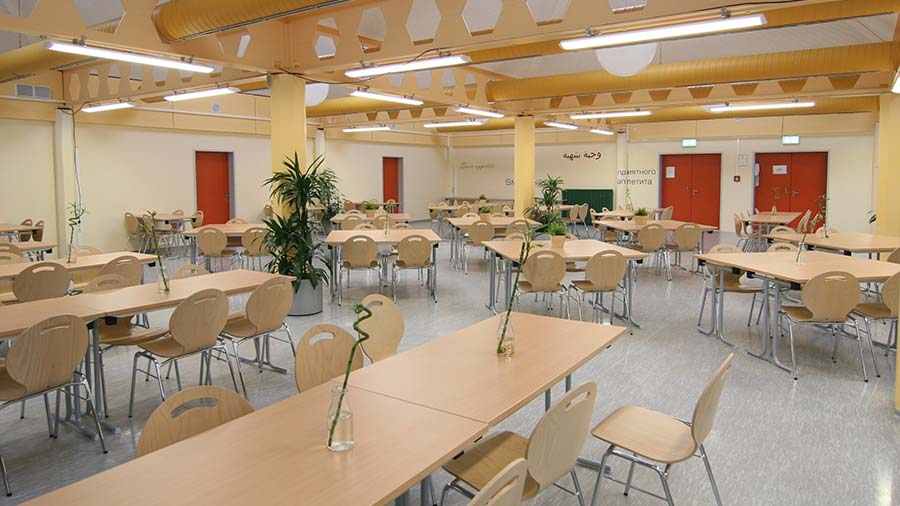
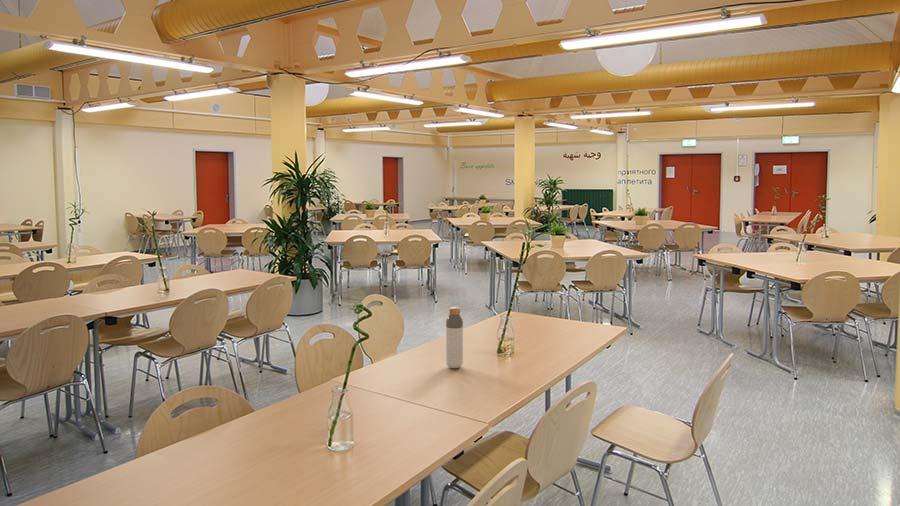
+ bottle (454, 337)
